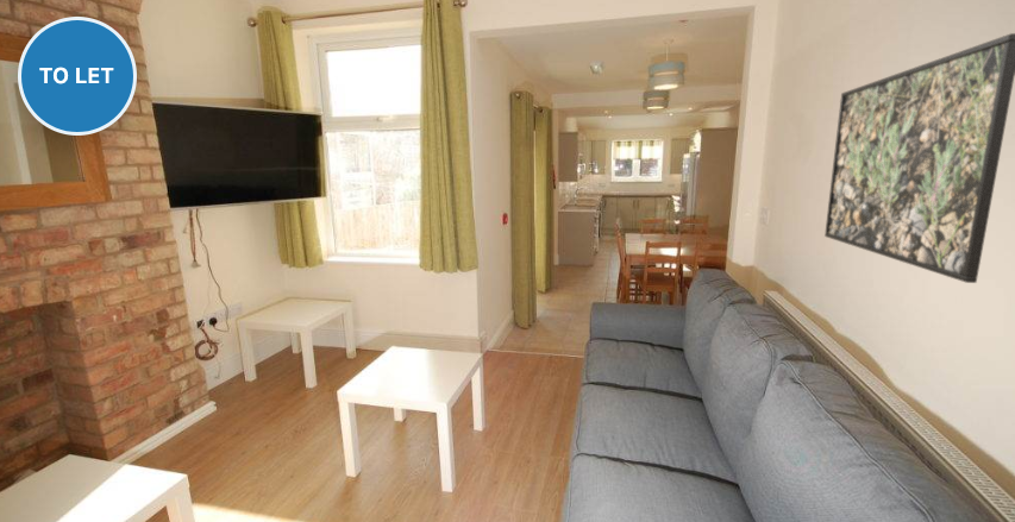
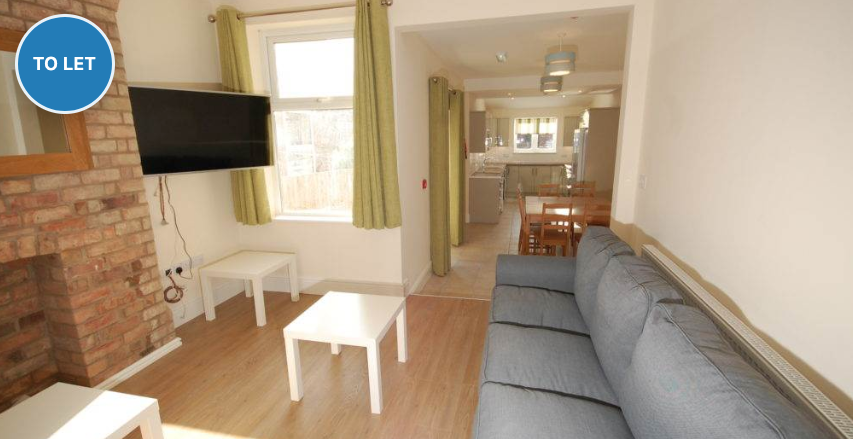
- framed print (892, 165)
